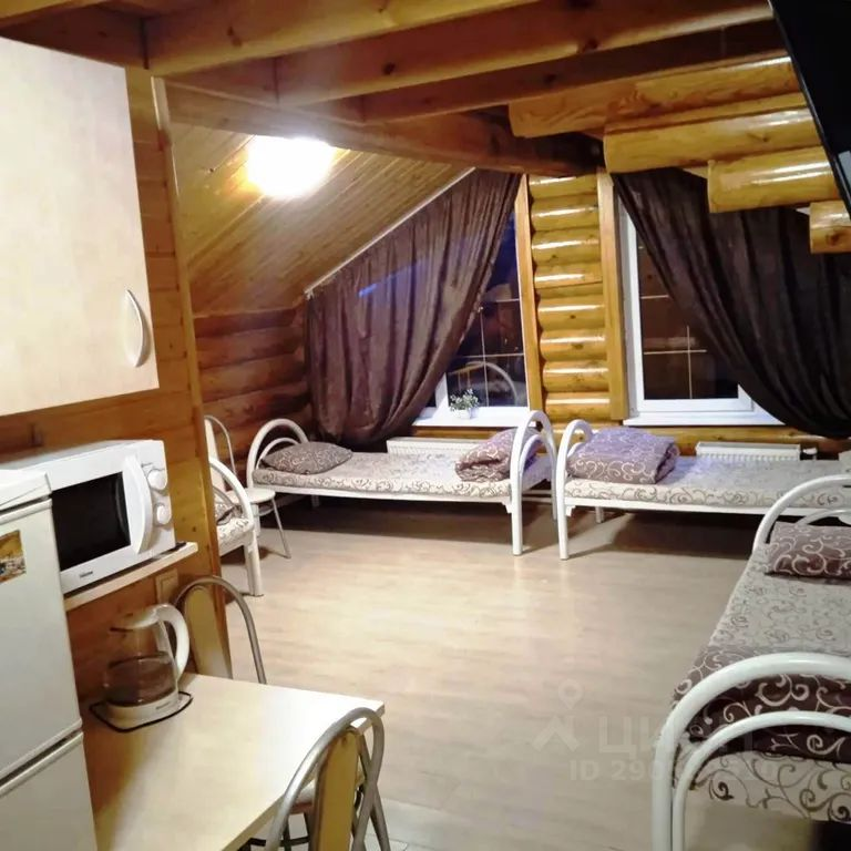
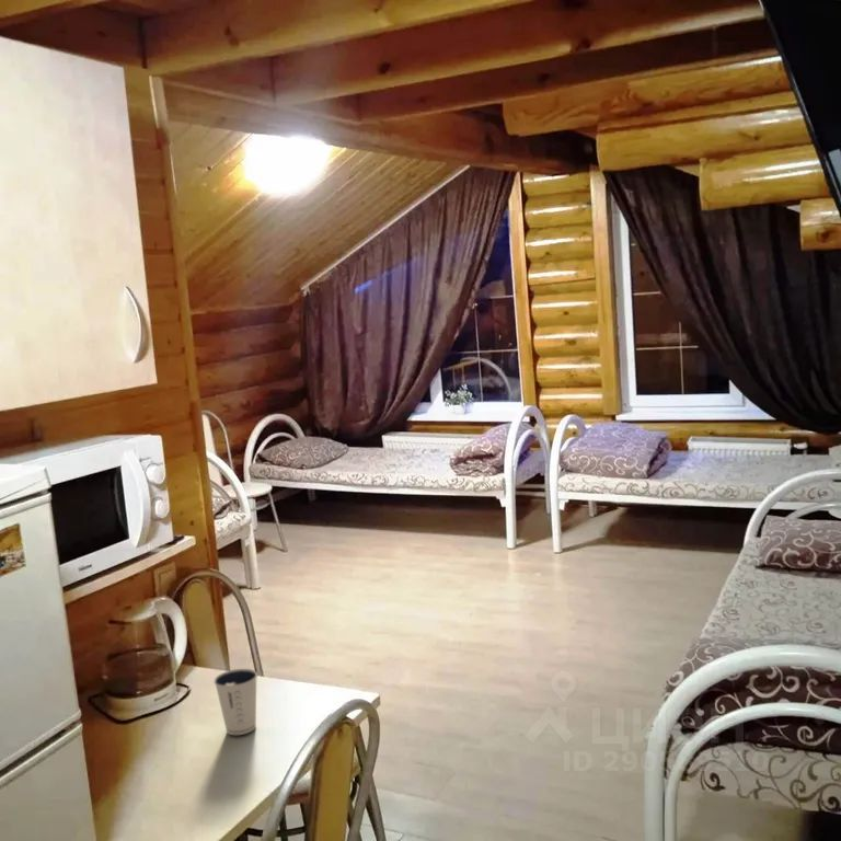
+ dixie cup (238, 703)
